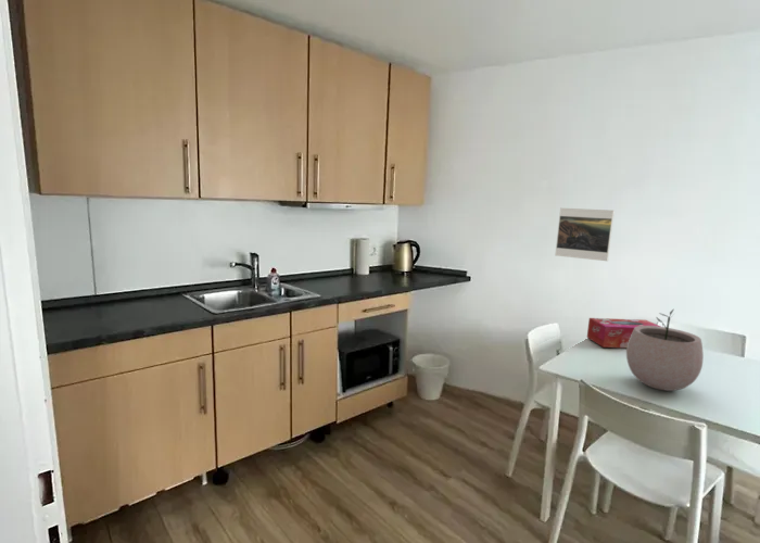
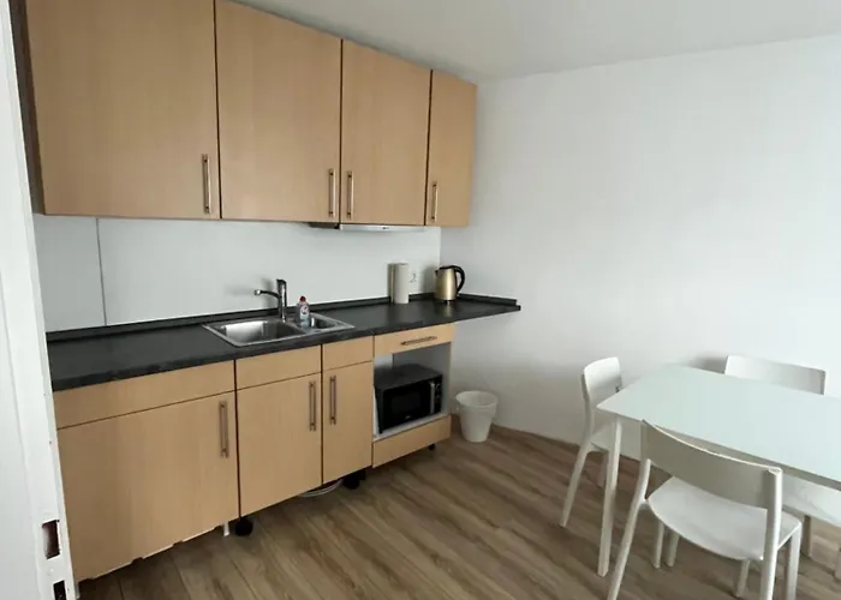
- tissue box (624, 332)
- plant pot (663, 348)
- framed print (583, 233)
